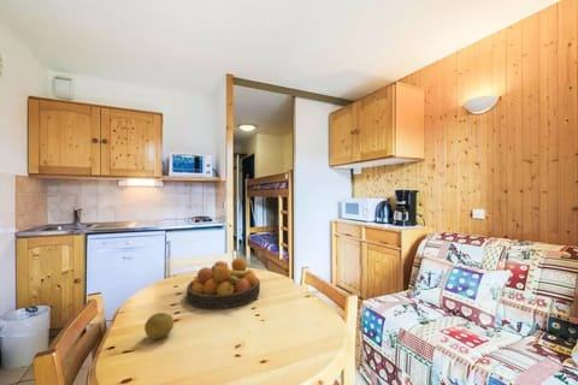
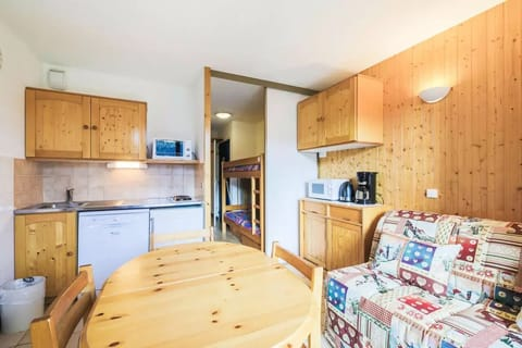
- fruit bowl (224, 277)
- fruit (159, 325)
